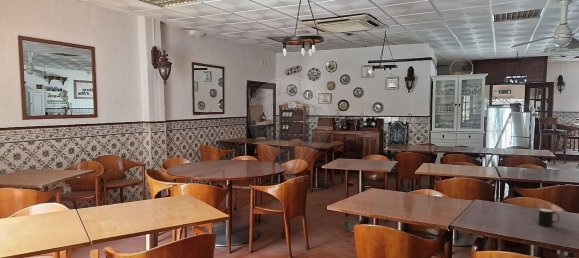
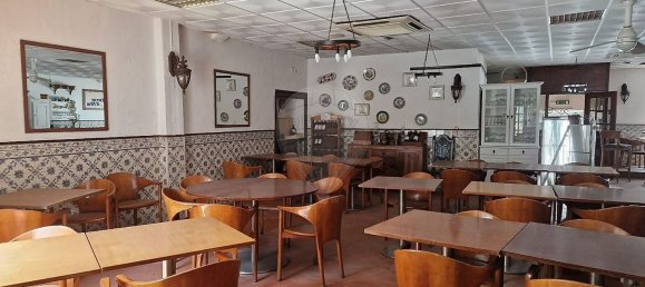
- cup (548, 217)
